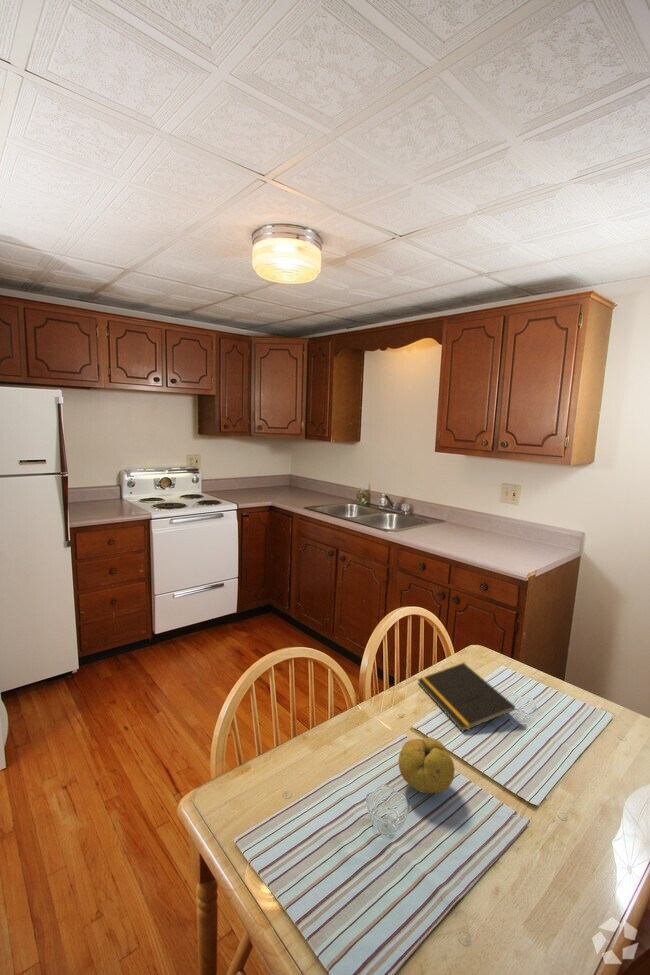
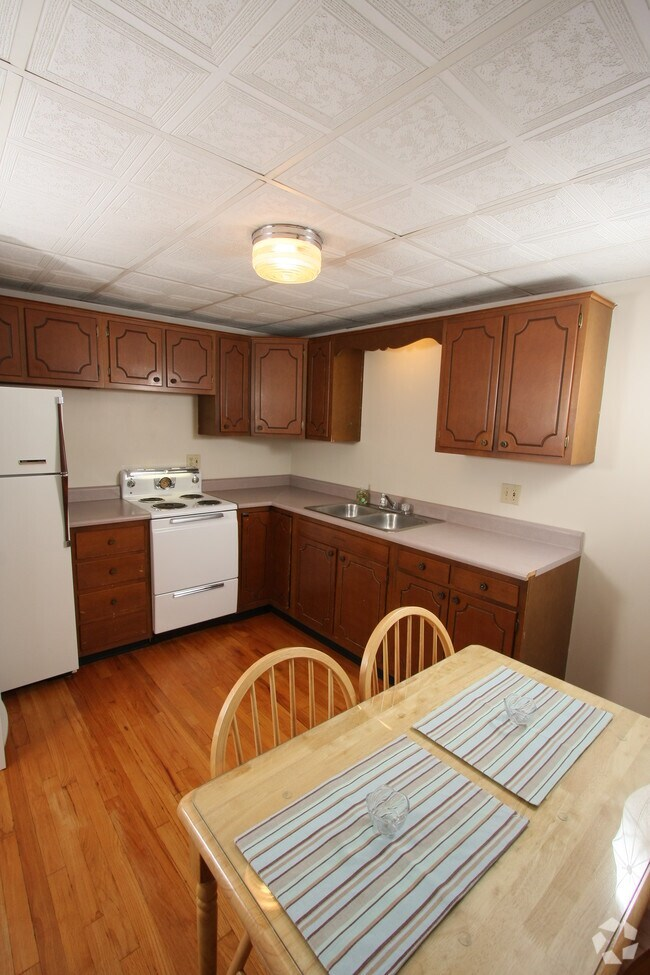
- fruit (426, 765)
- notepad (463, 693)
